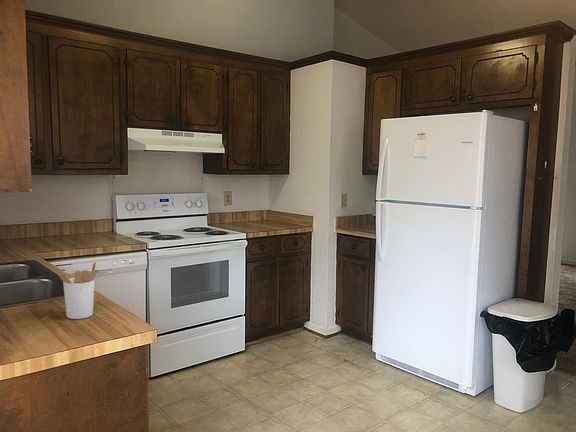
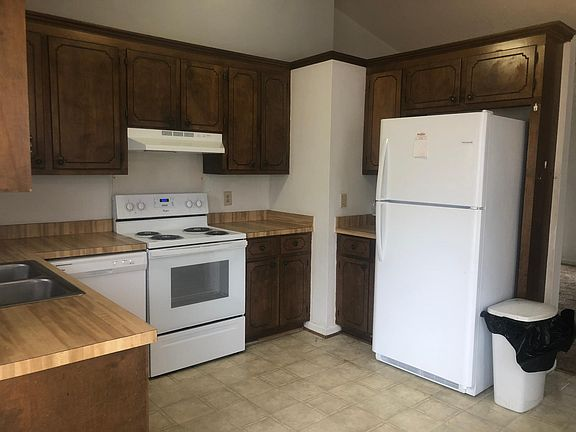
- utensil holder (81, 290)
